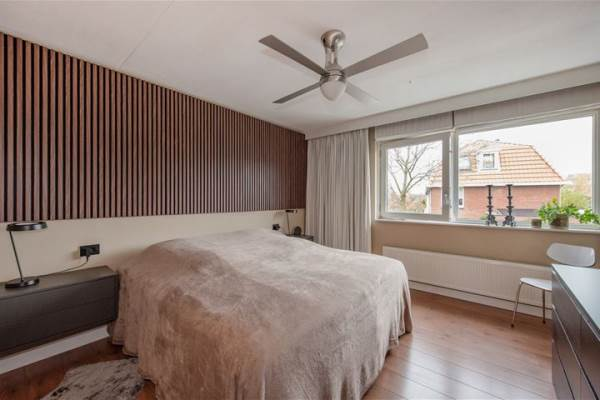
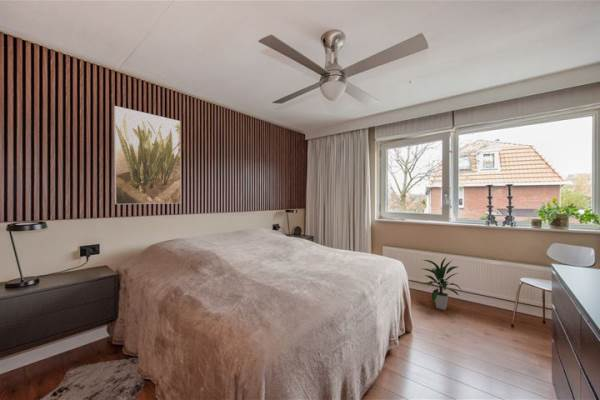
+ indoor plant (439, 282)
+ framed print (150, 159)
